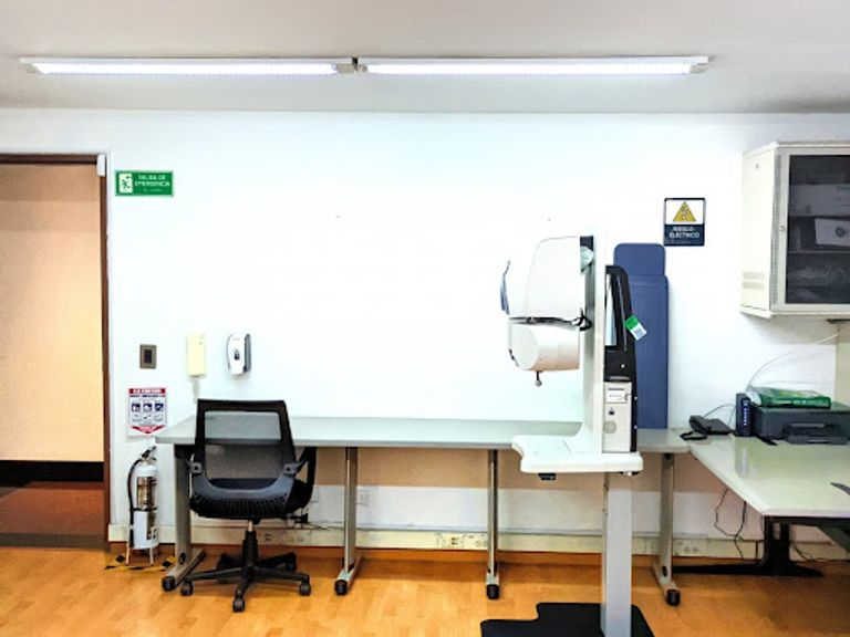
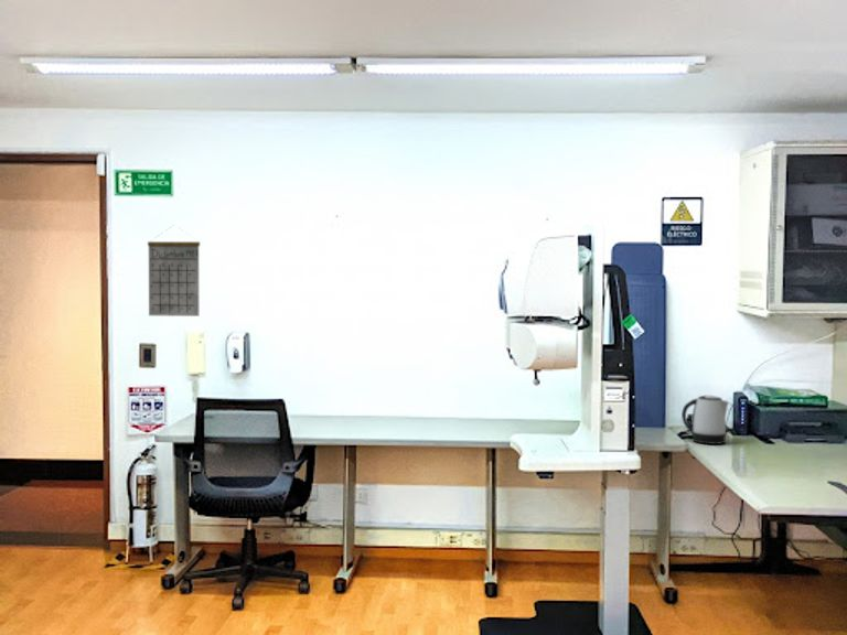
+ kettle (704, 418)
+ calendar (173, 270)
